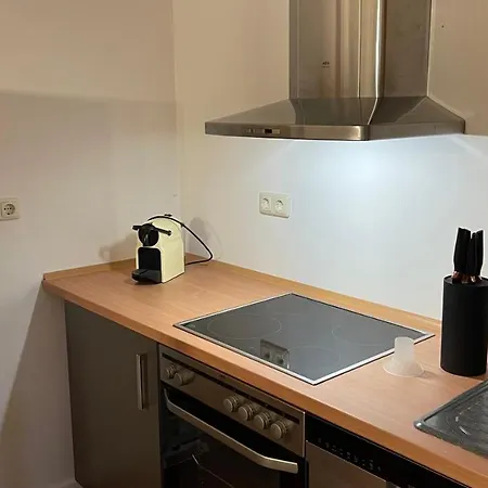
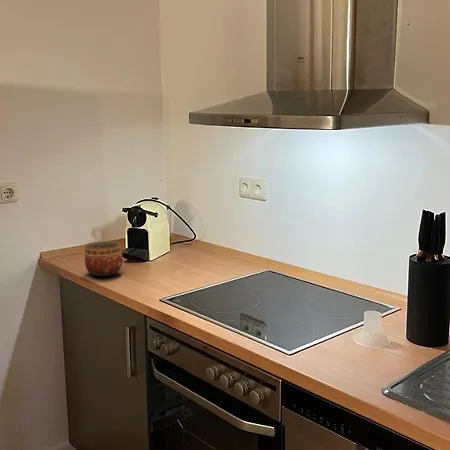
+ bowl (103, 259)
